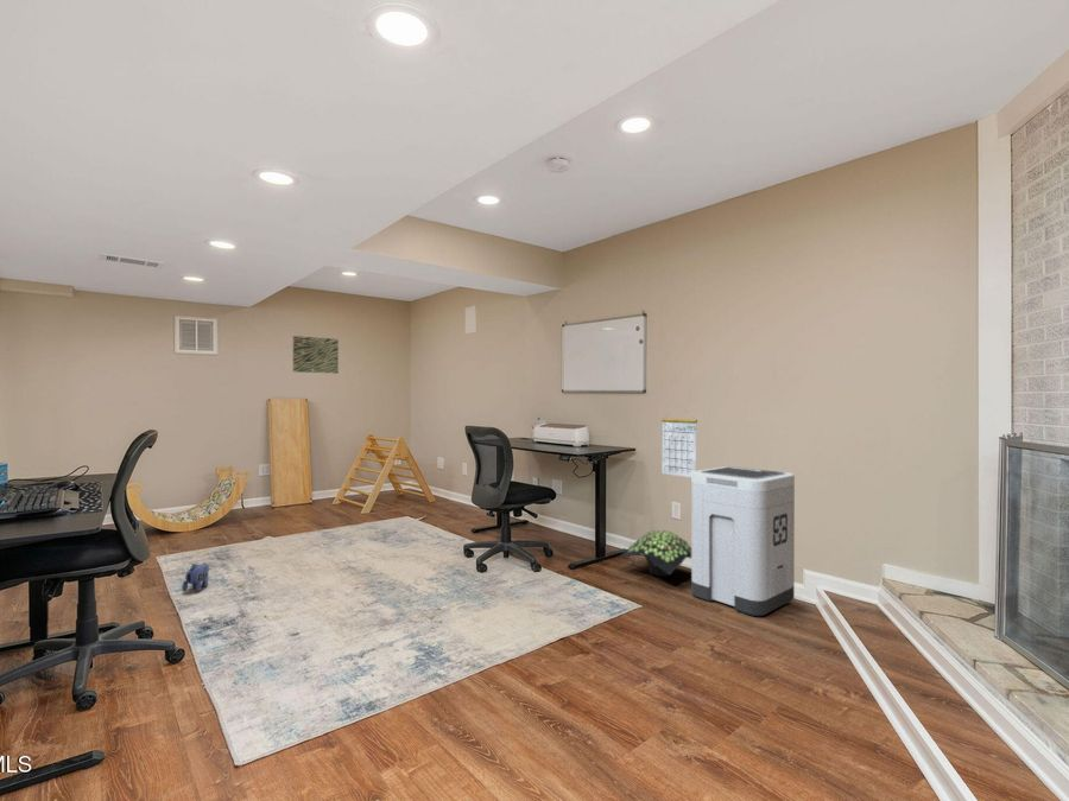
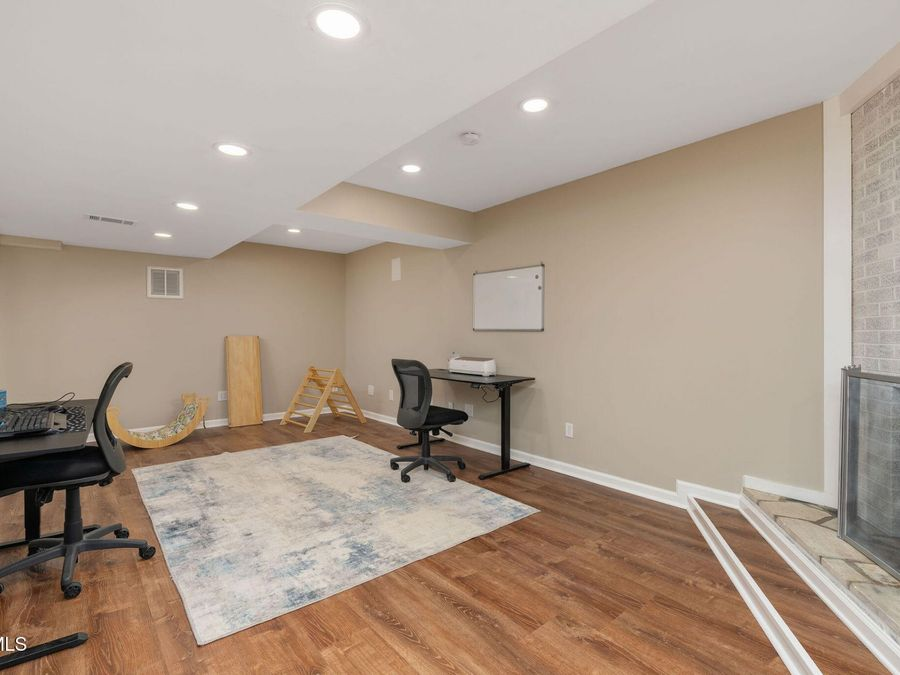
- umbrella (662, 552)
- plush toy (197, 576)
- wall art (316, 355)
- calendar (678, 440)
- trash can (741, 534)
